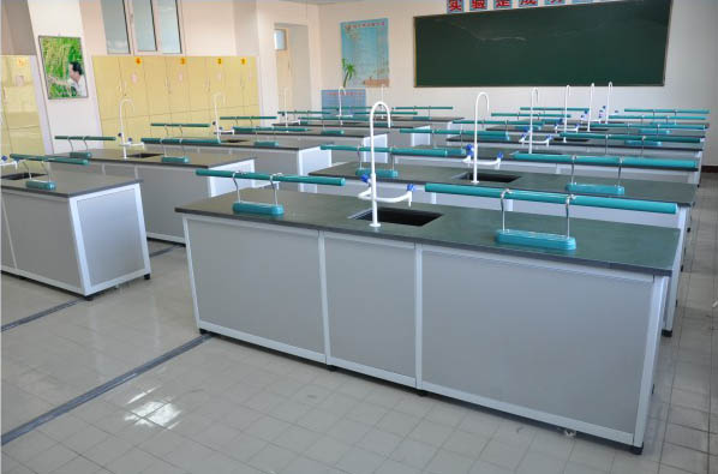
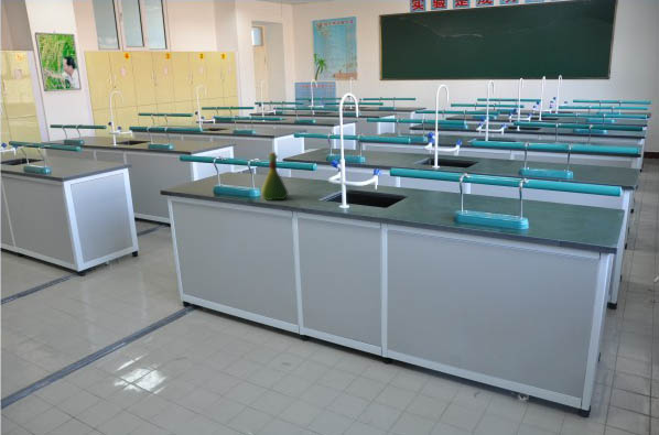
+ flask (273, 175)
